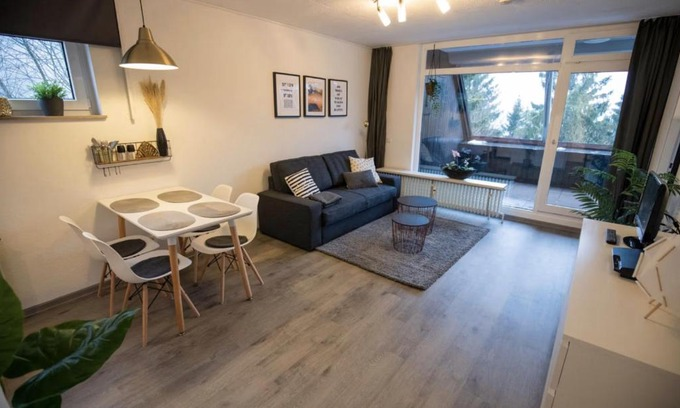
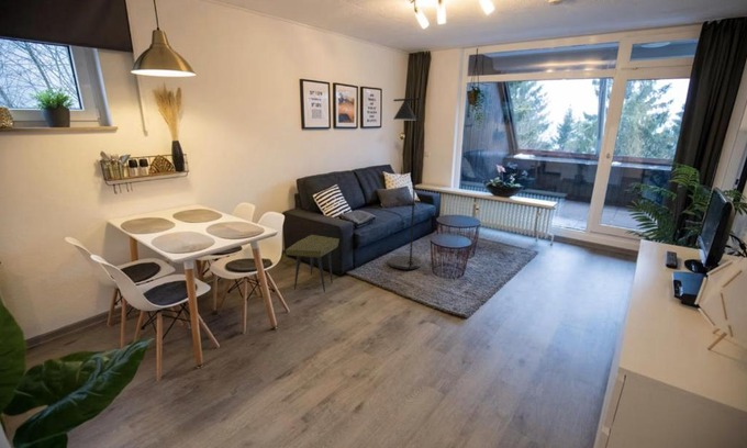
+ floor lamp (413, 186)
+ side table (312, 264)
